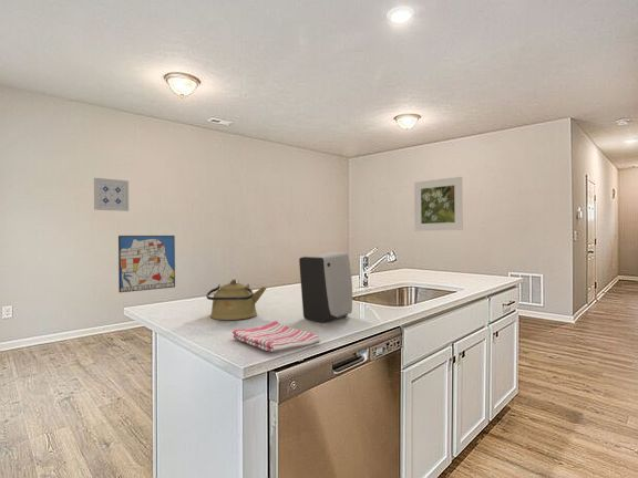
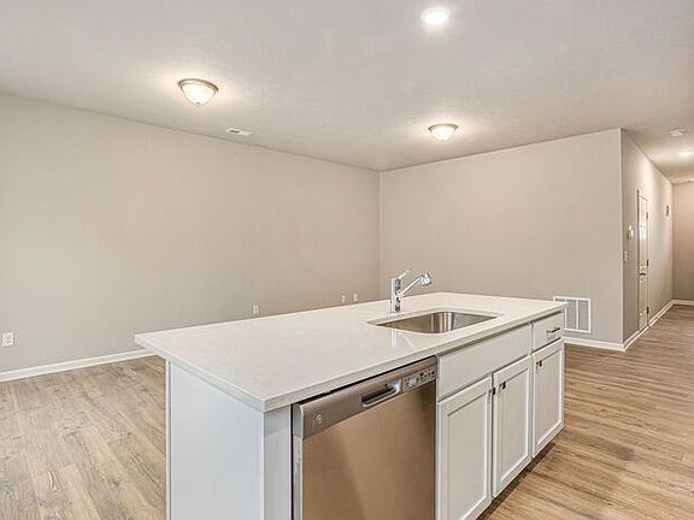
- wall art (111, 195)
- kettle (238, 297)
- soap dispenser (327, 284)
- wall art (147, 262)
- dish towel (275, 335)
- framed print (438, 205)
